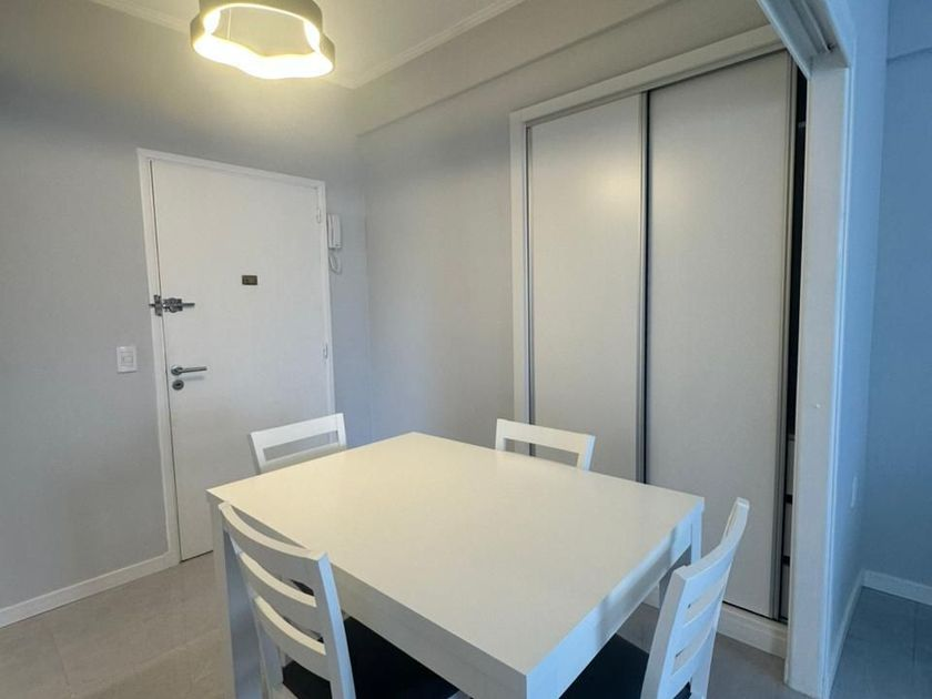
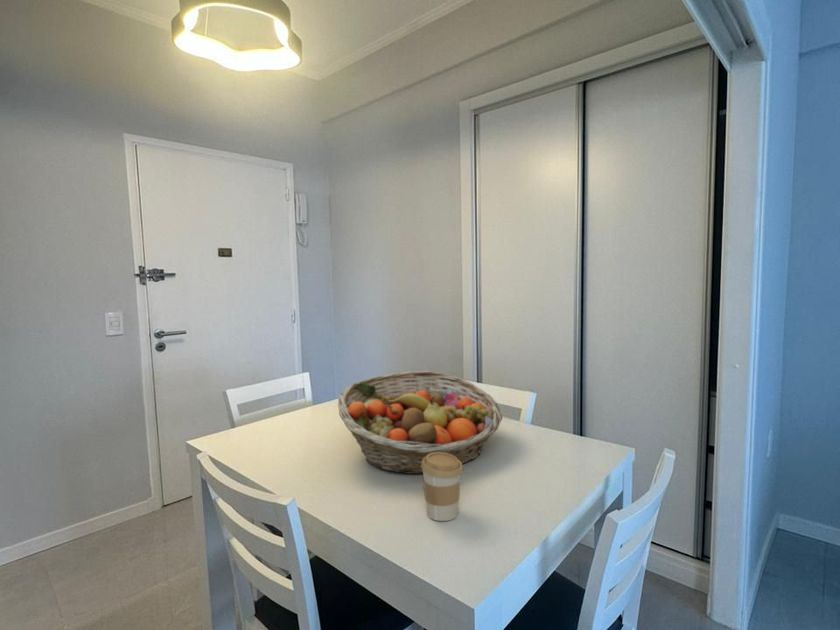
+ coffee cup (442, 484)
+ fruit basket (420, 417)
